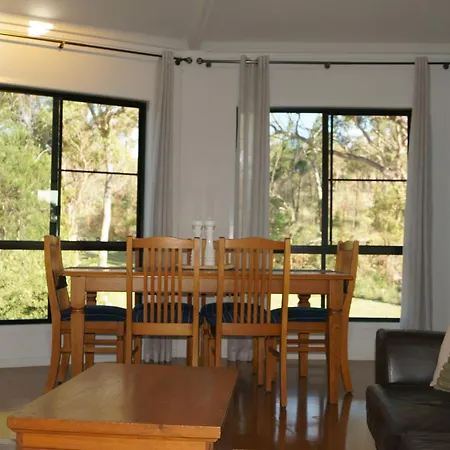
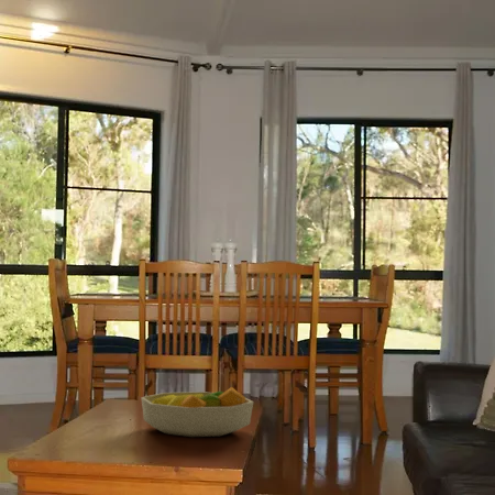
+ fruit bowl (196, 407)
